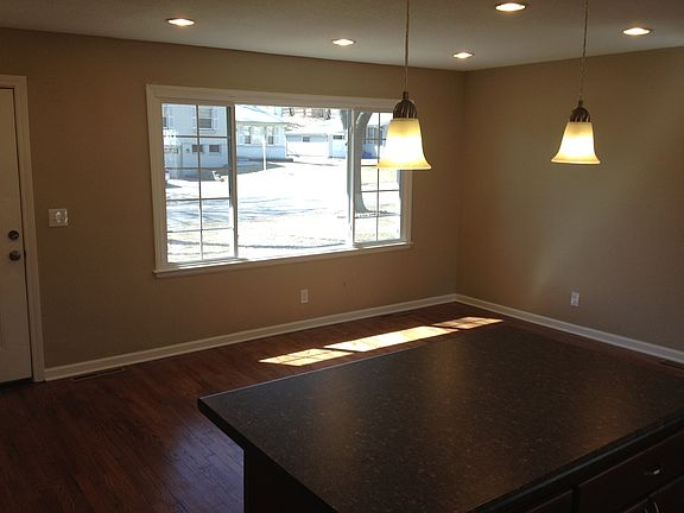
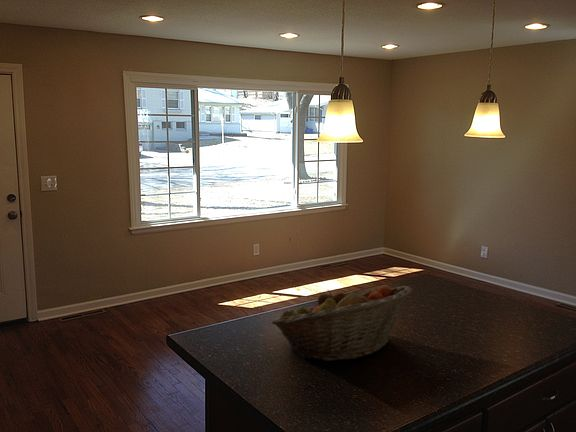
+ fruit basket (343, 315)
